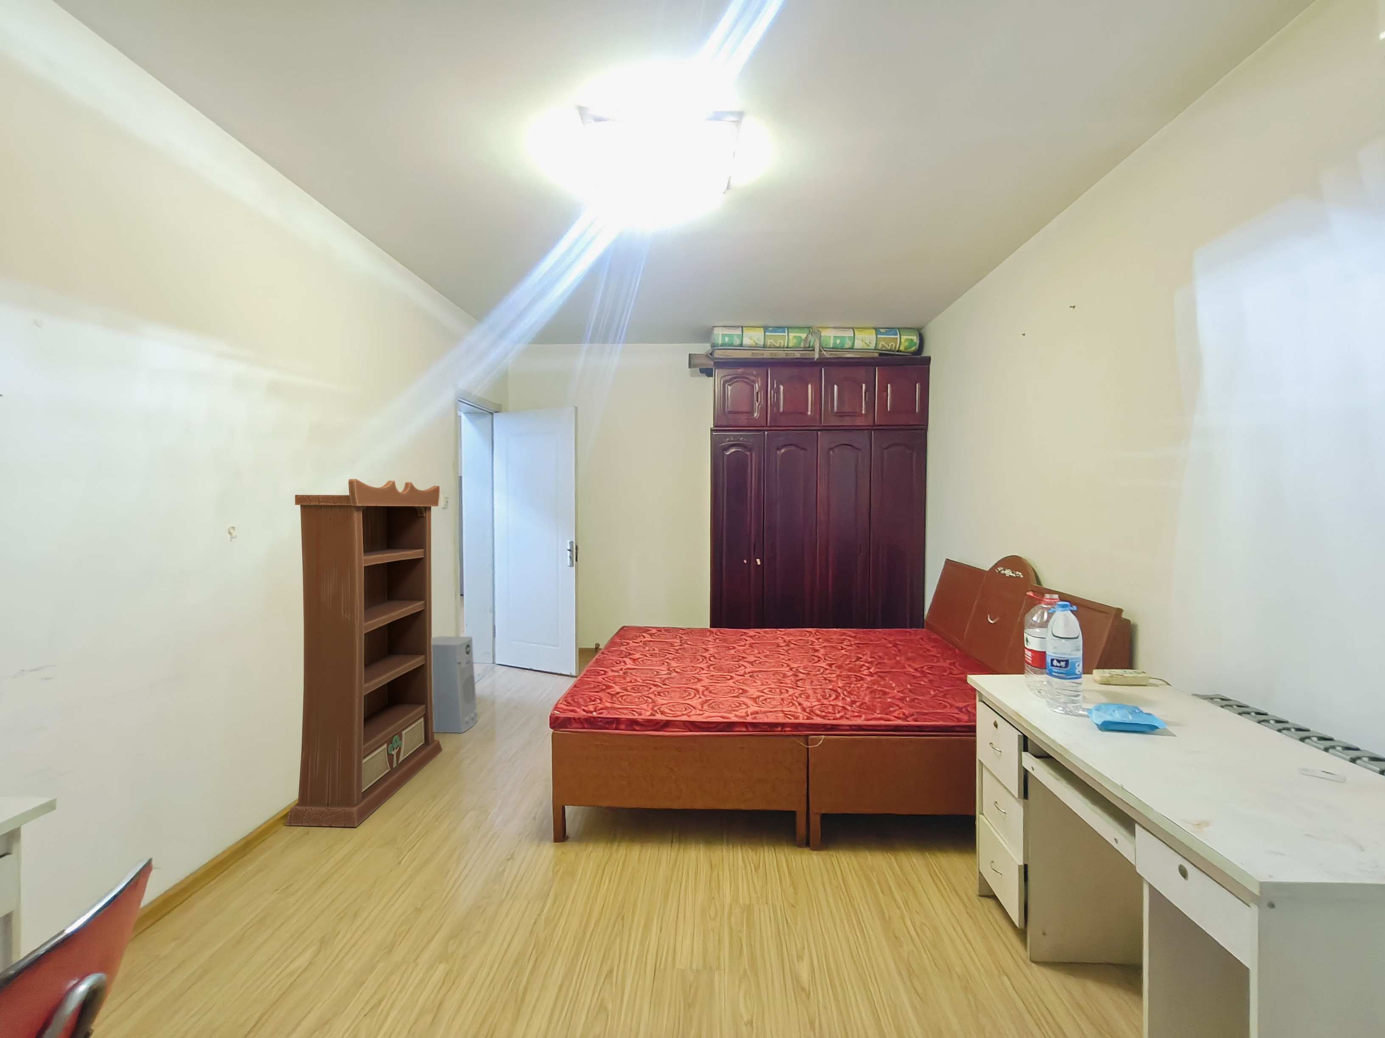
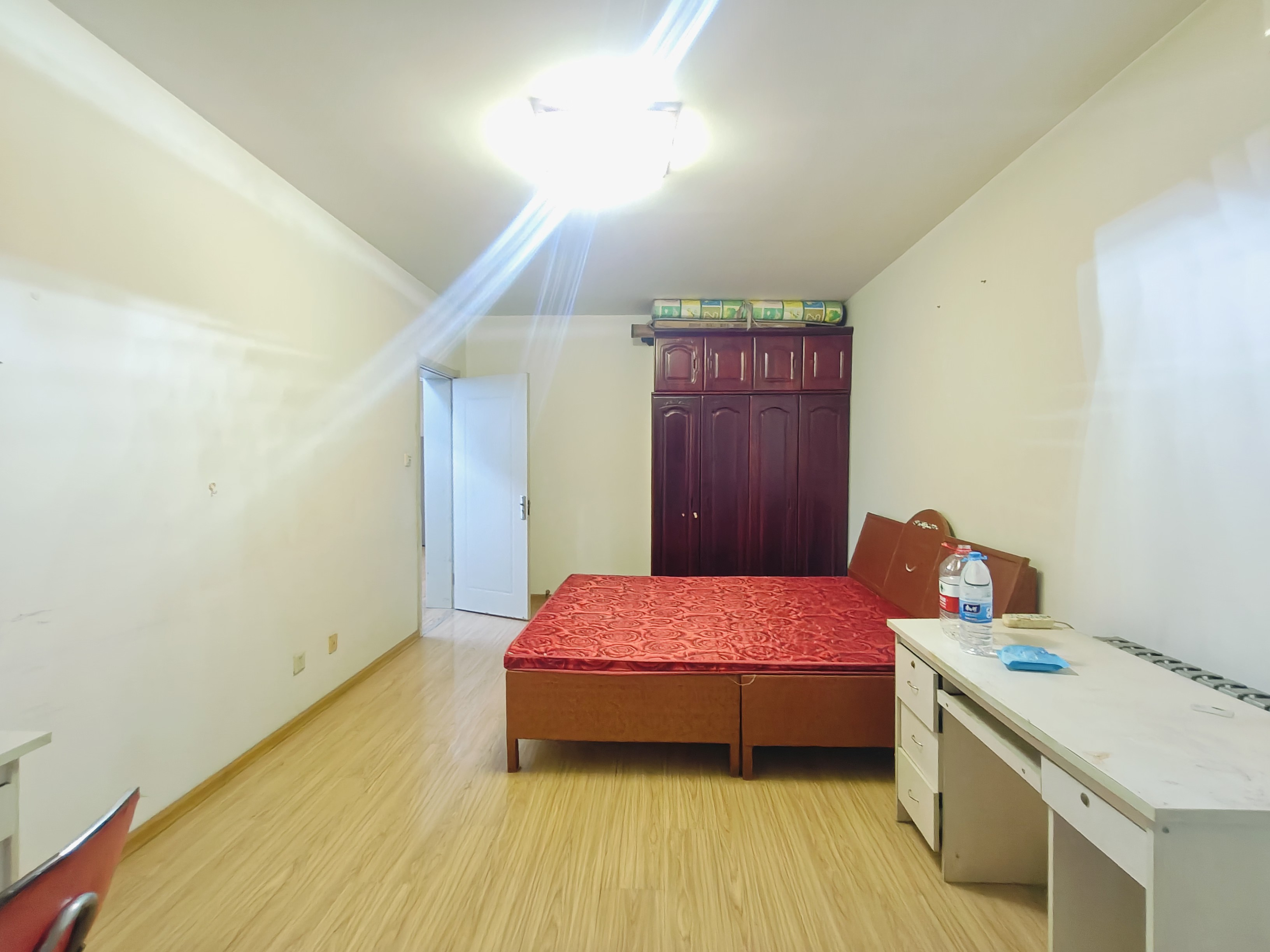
- bookcase (373, 632)
- air purifier (448, 683)
